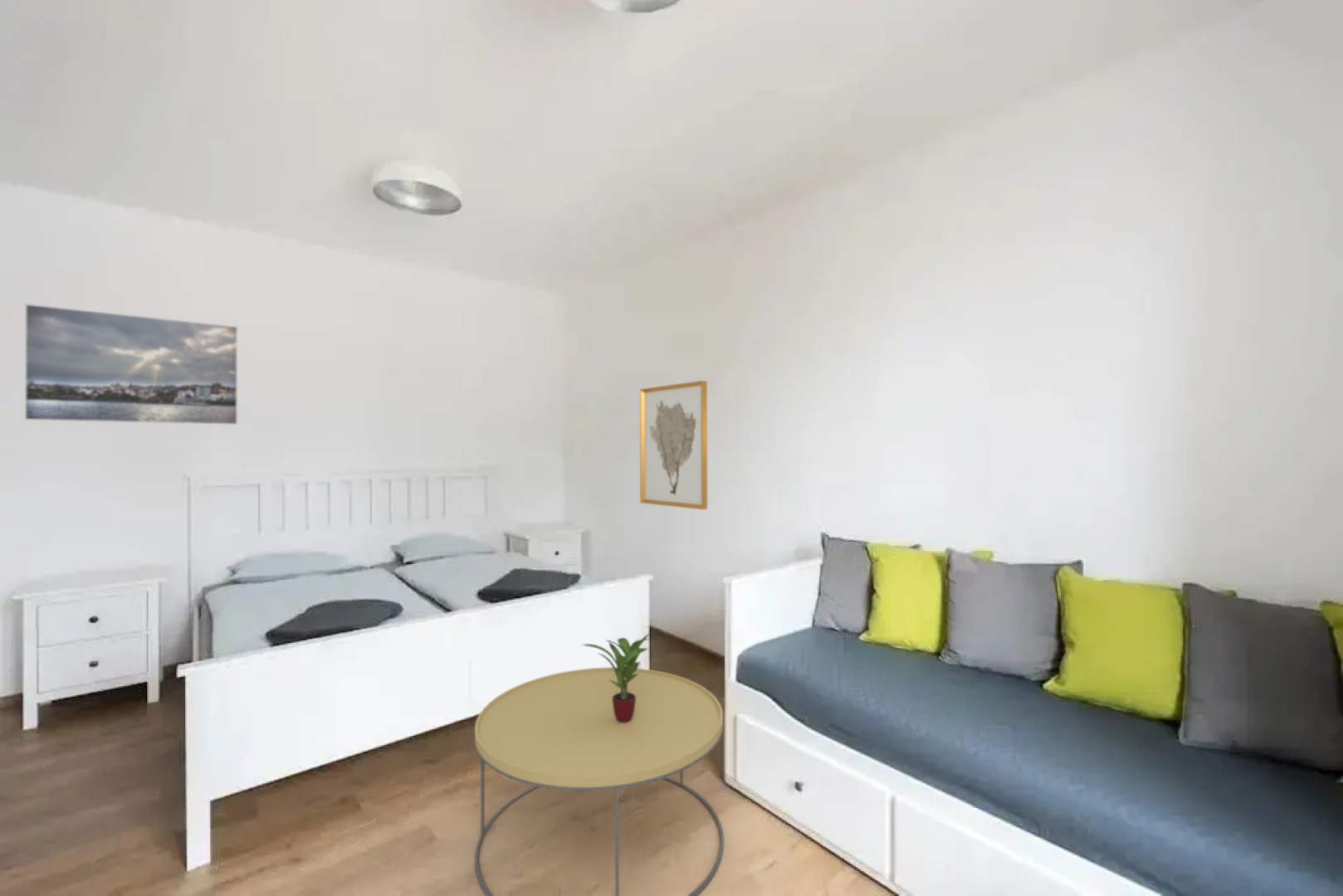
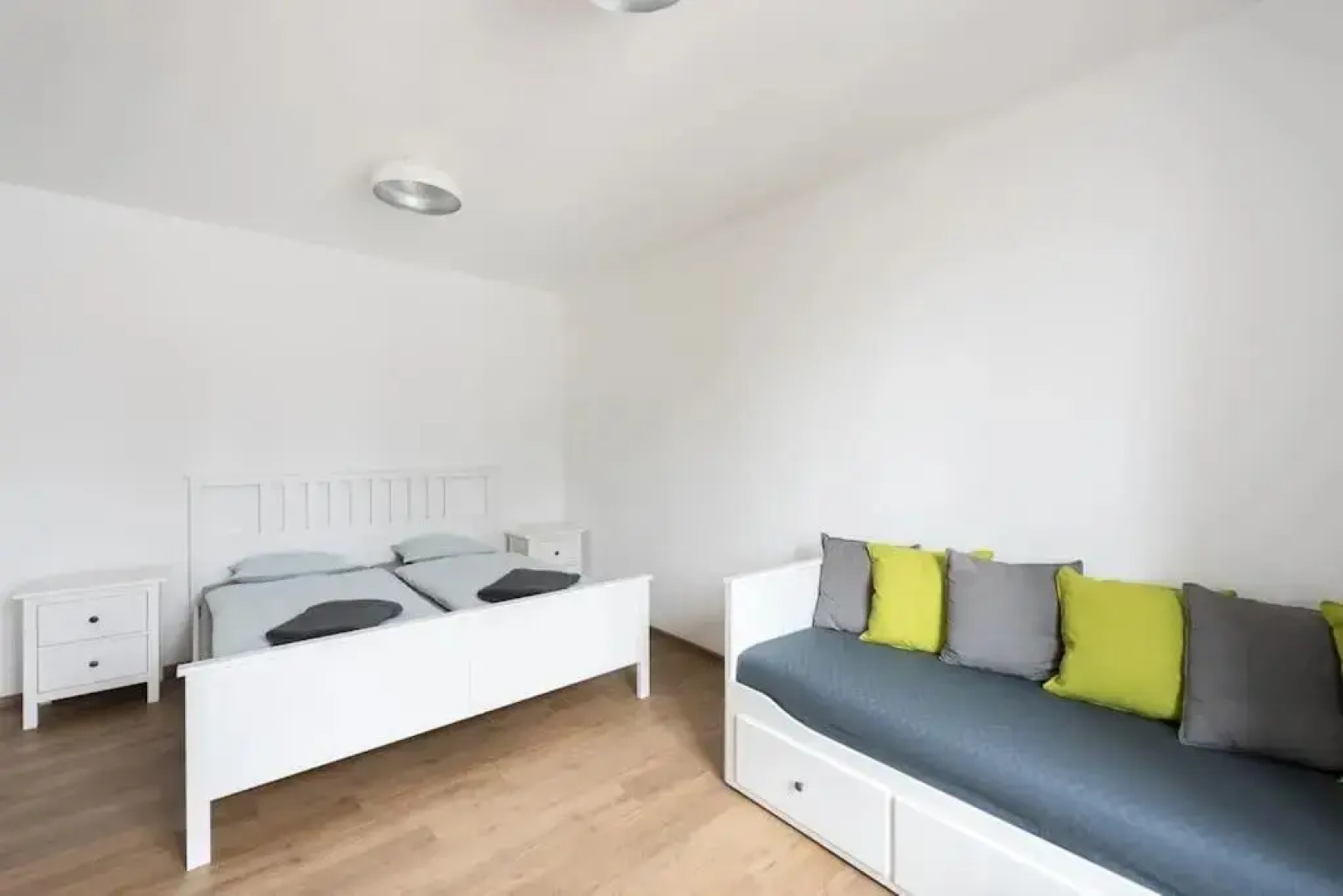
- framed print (140, 369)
- potted plant (617, 674)
- wall art (672, 446)
- coffee table (602, 773)
